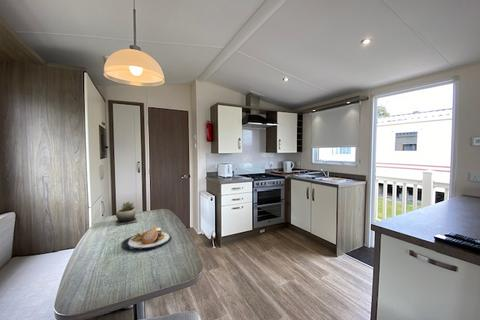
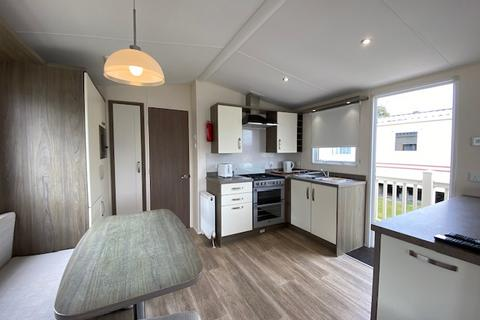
- plate (147, 234)
- succulent plant (126, 211)
